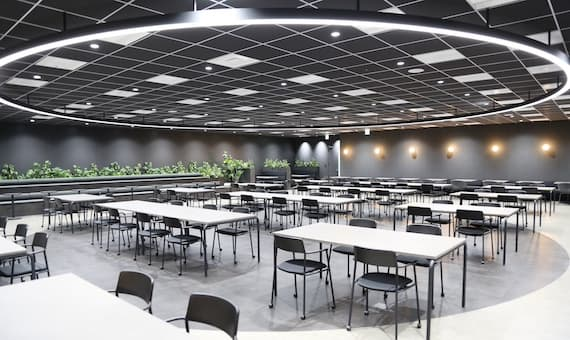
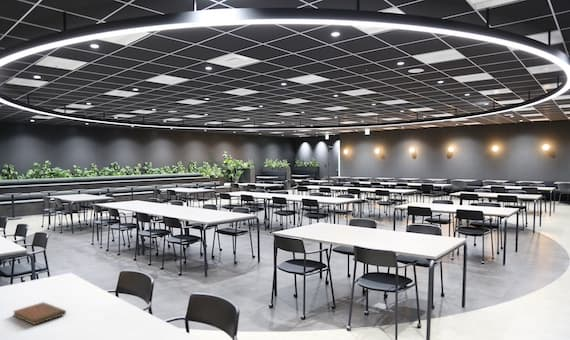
+ notebook (39, 312)
